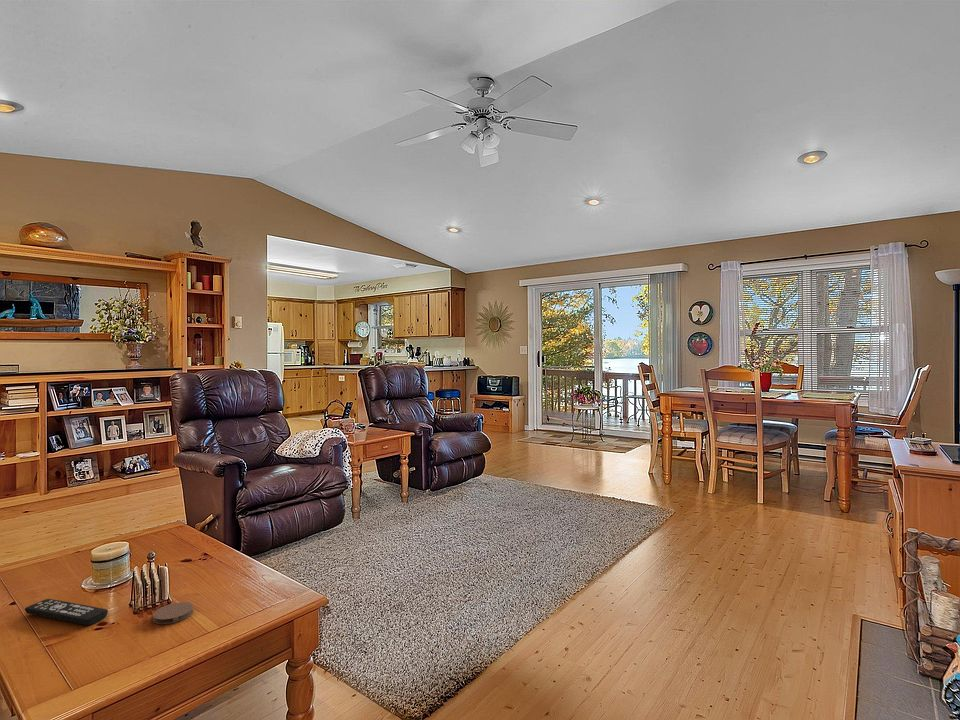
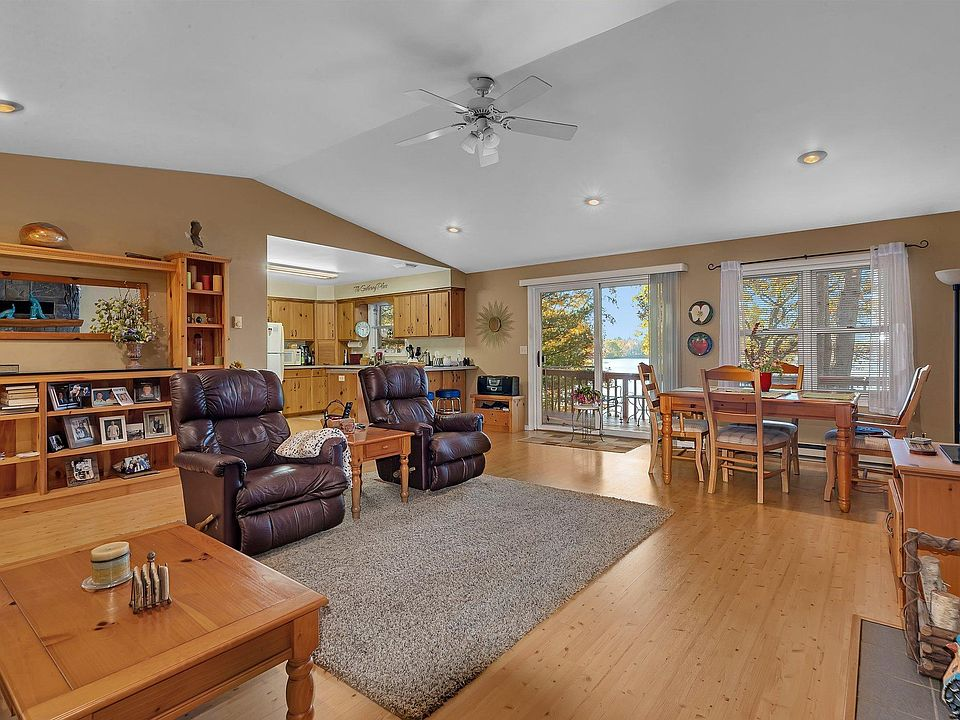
- coaster (173, 612)
- remote control (66, 612)
